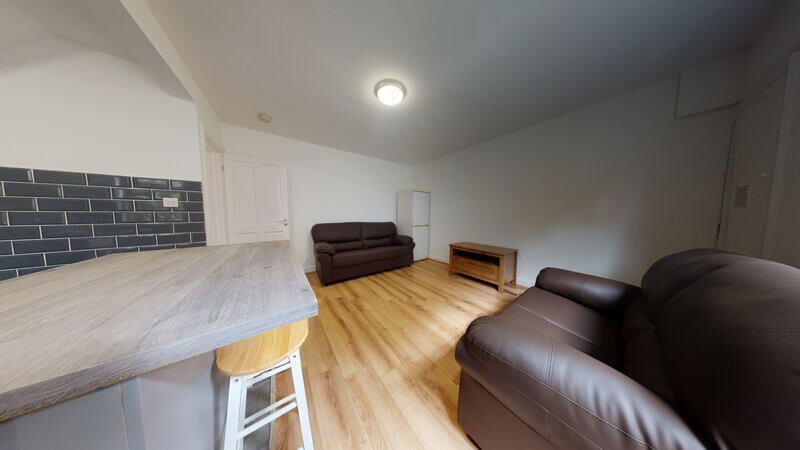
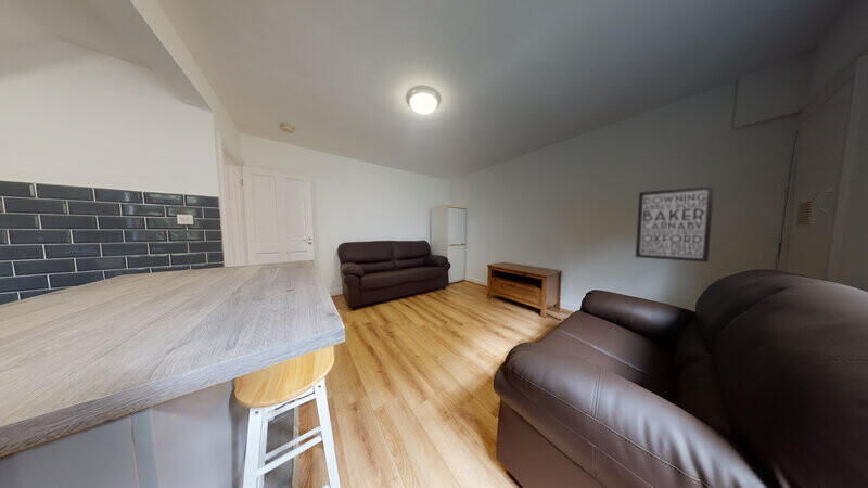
+ wall art (671, 224)
